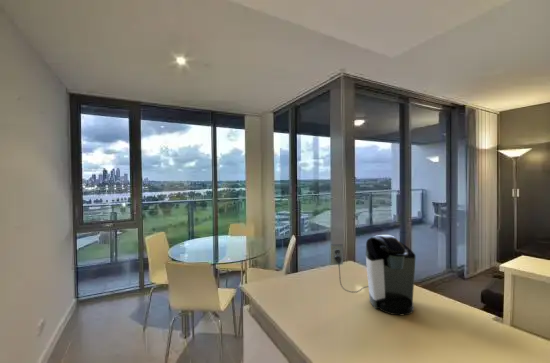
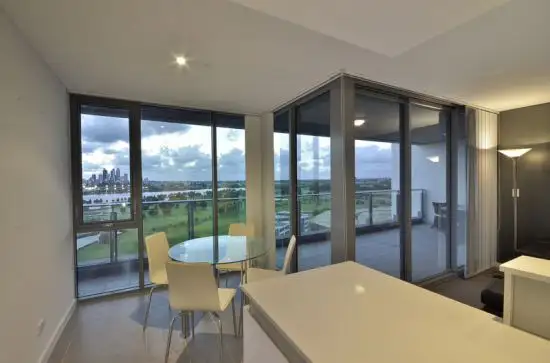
- coffee maker (376, 270)
